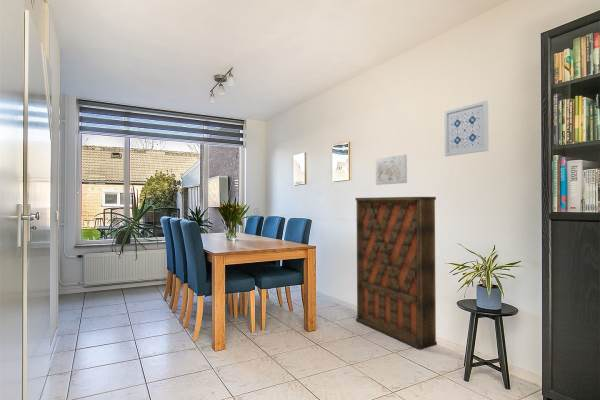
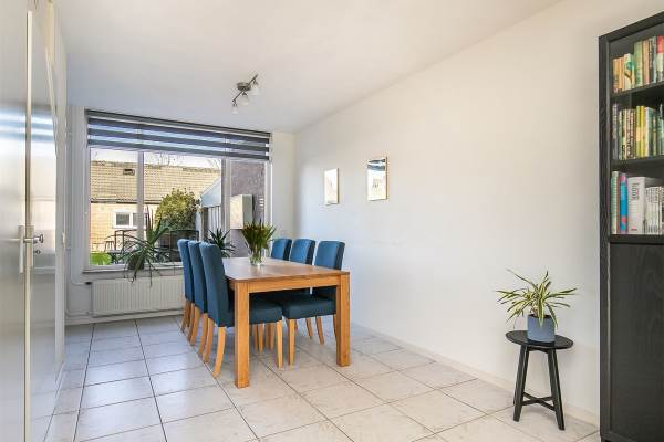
- wall art (465, 130)
- storage cabinet (392, 264)
- wall art (390, 170)
